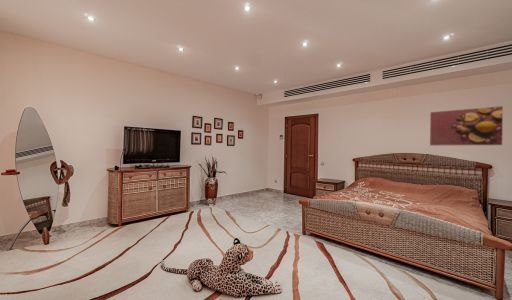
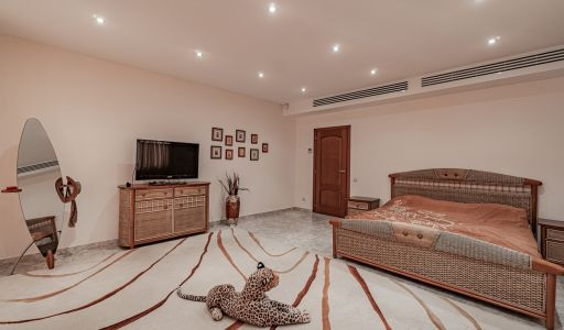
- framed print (463, 127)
